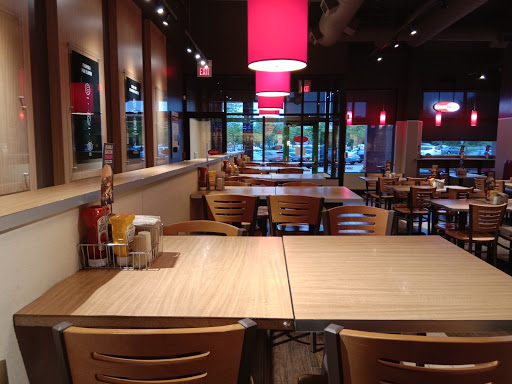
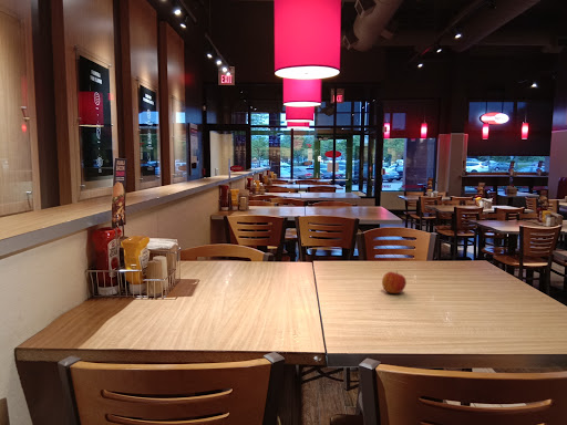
+ apple (393, 281)
